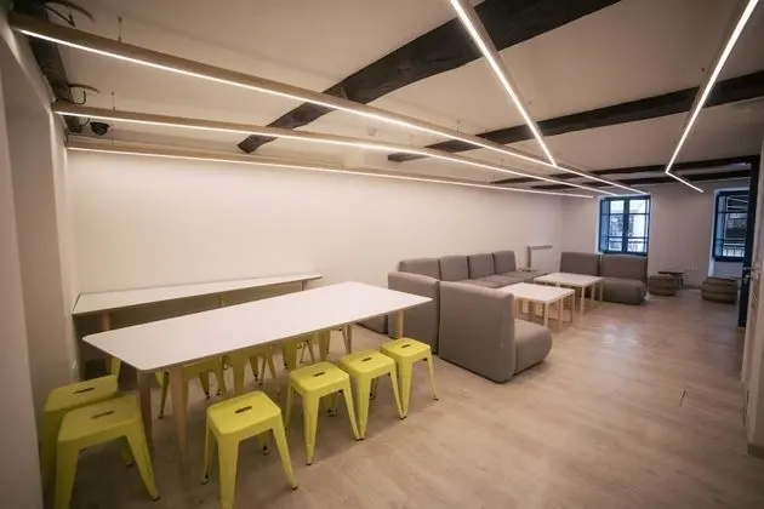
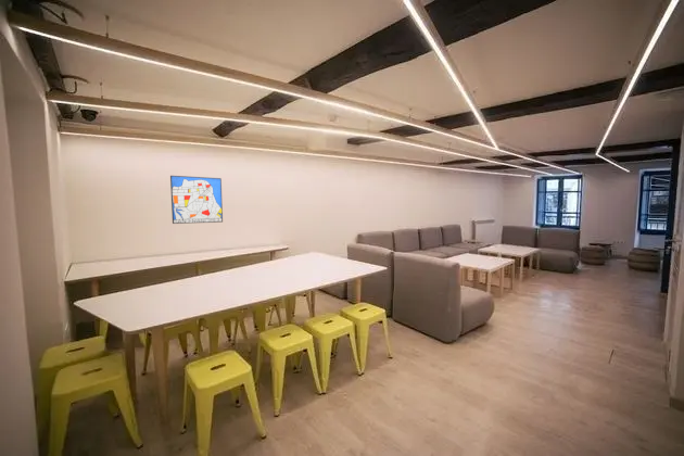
+ wall art (198, 200)
